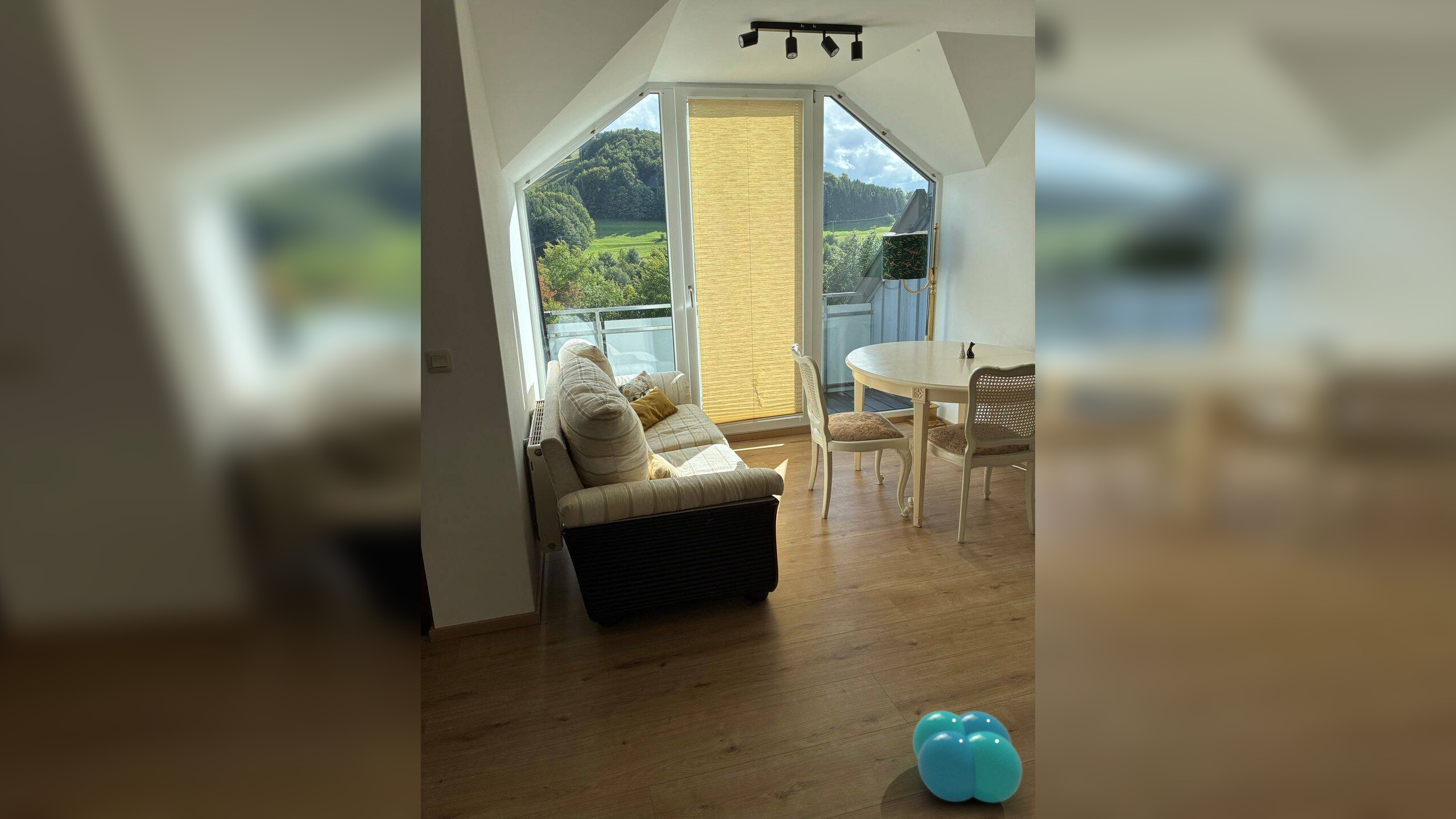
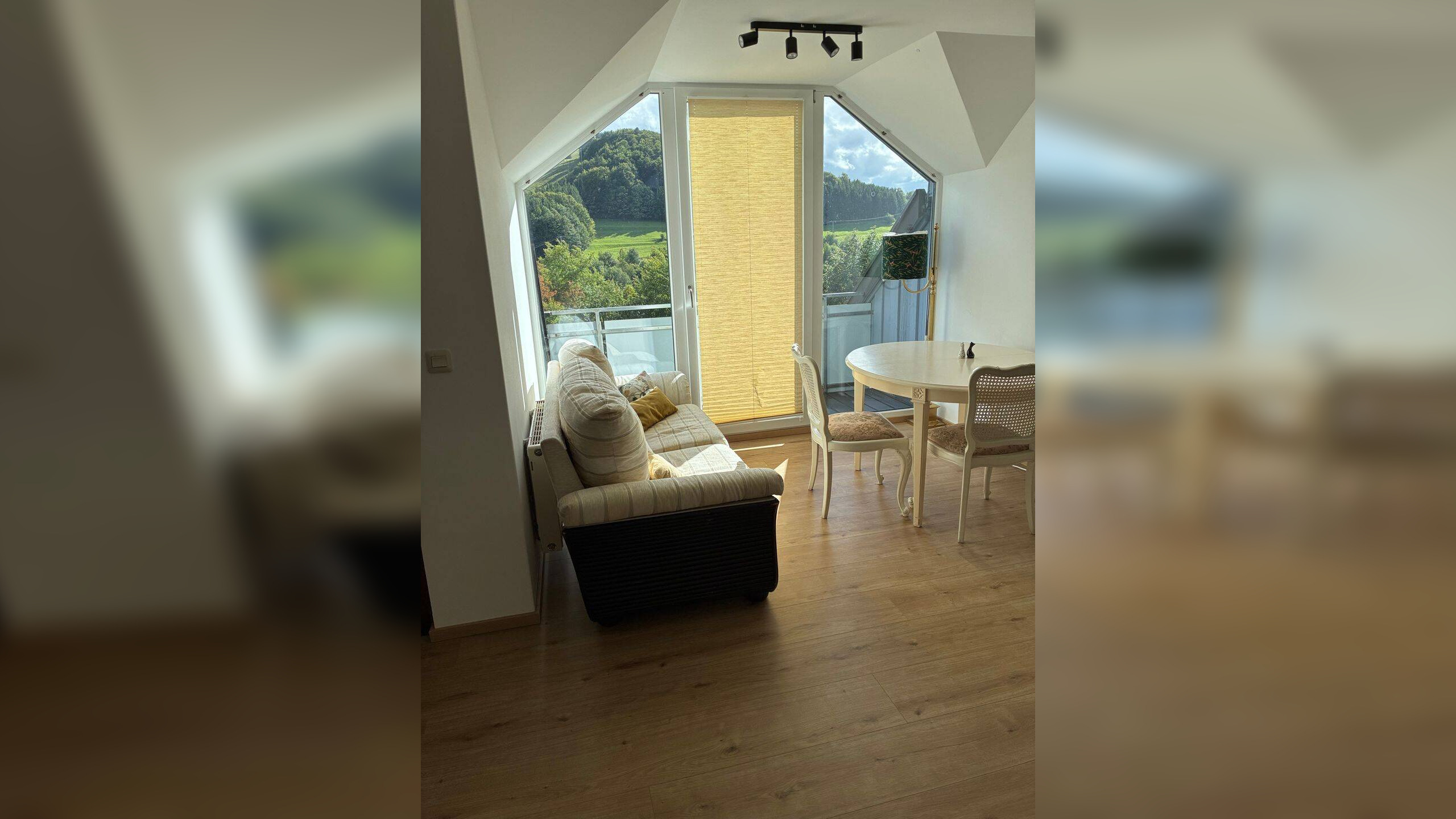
- ball (965, 755)
